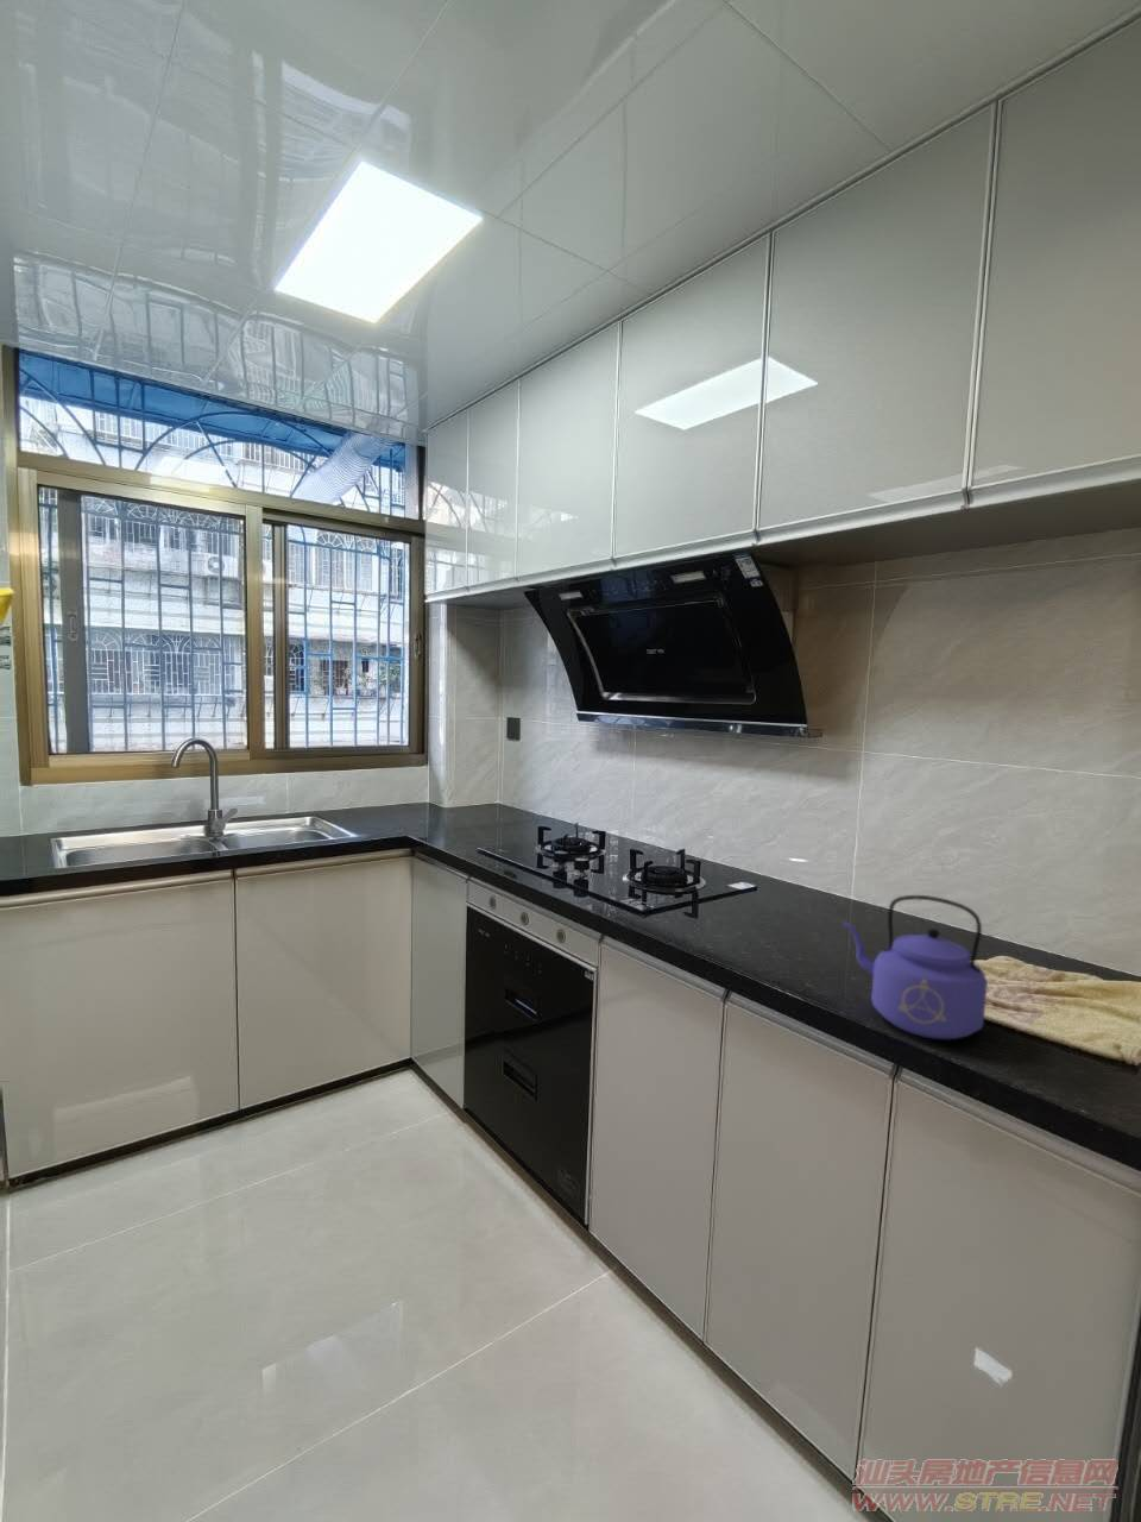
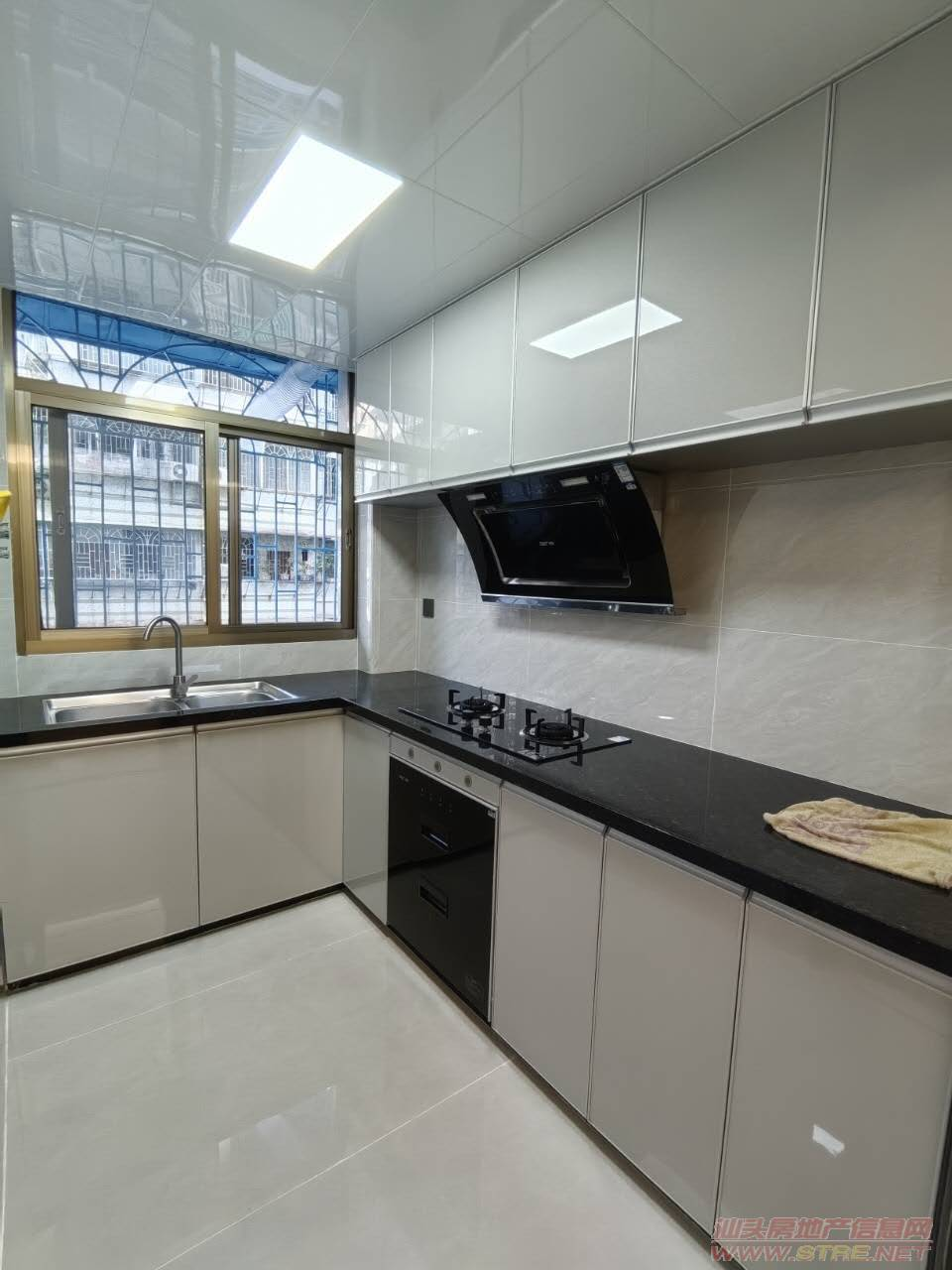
- kettle (912, 955)
